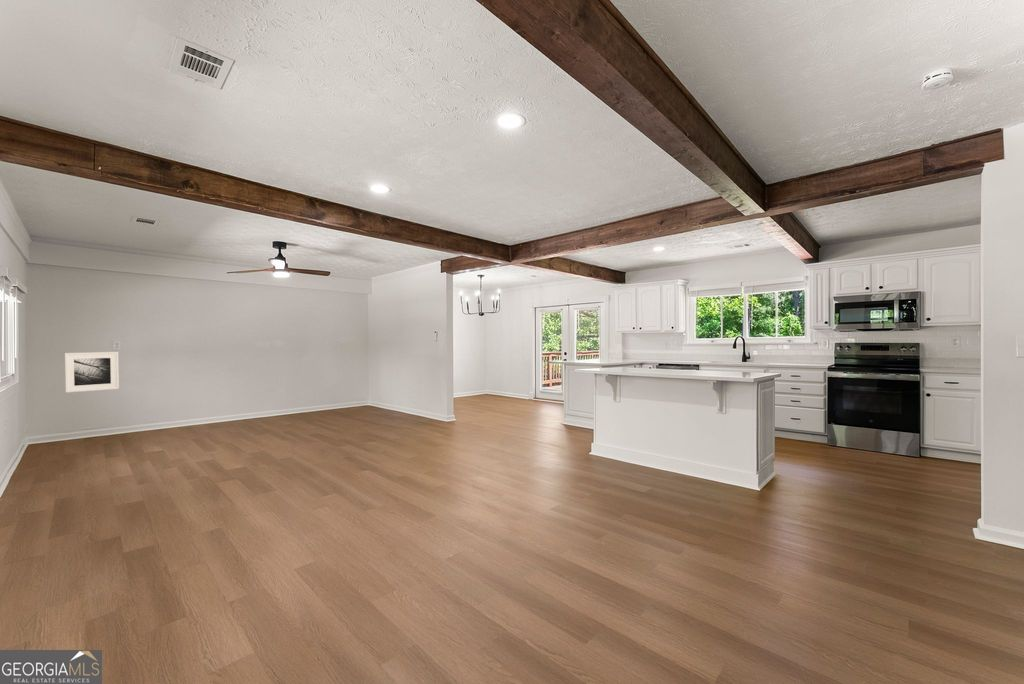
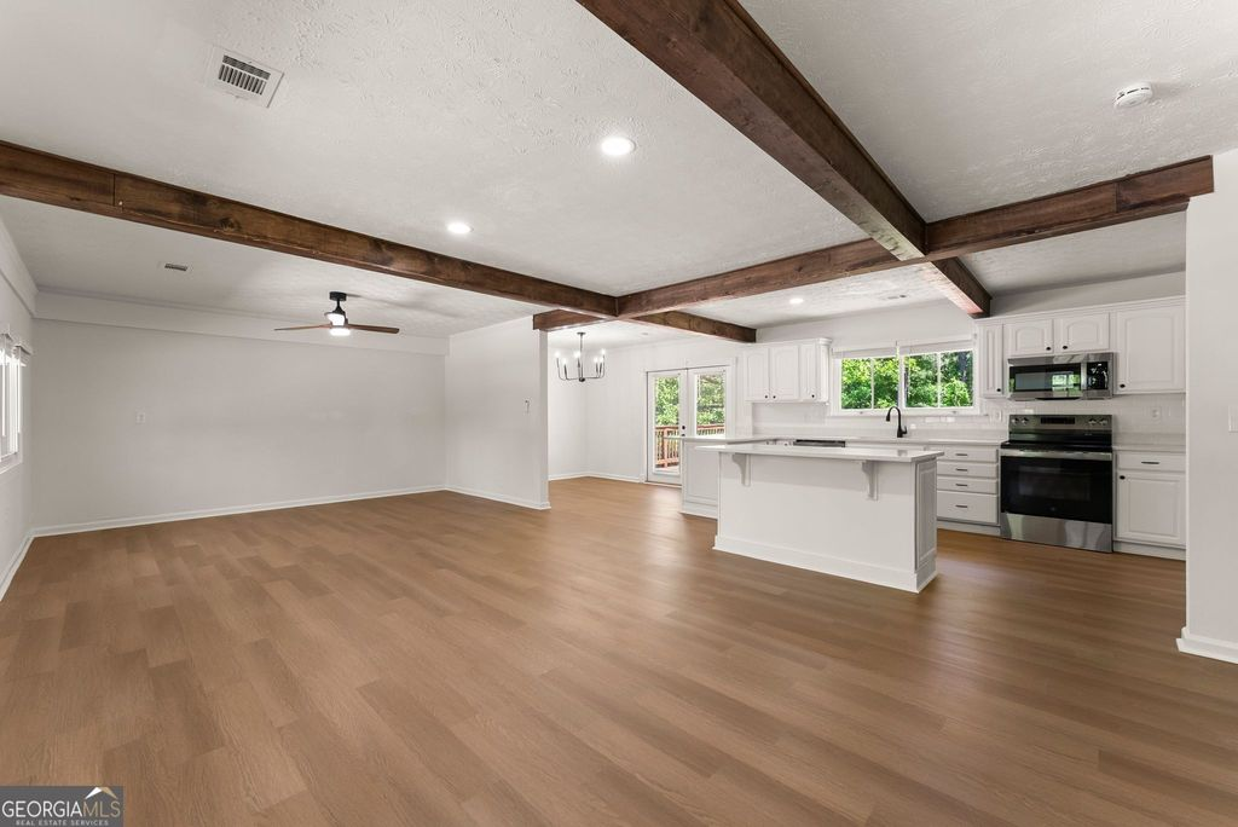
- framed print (92, 371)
